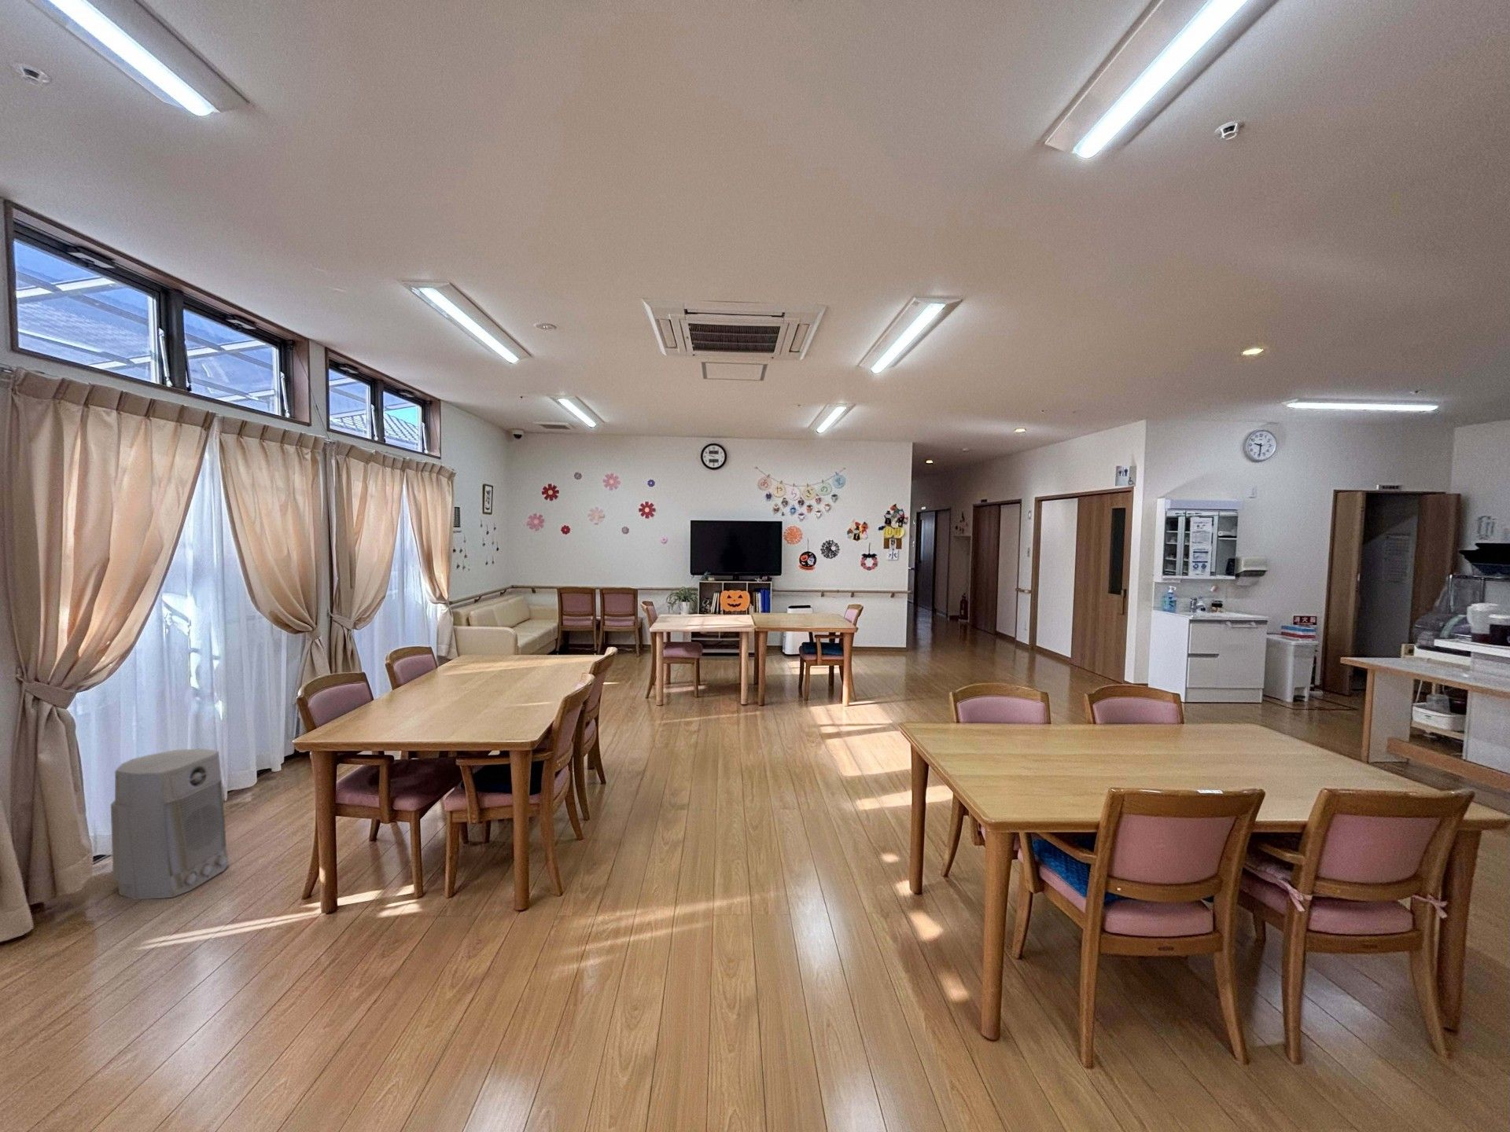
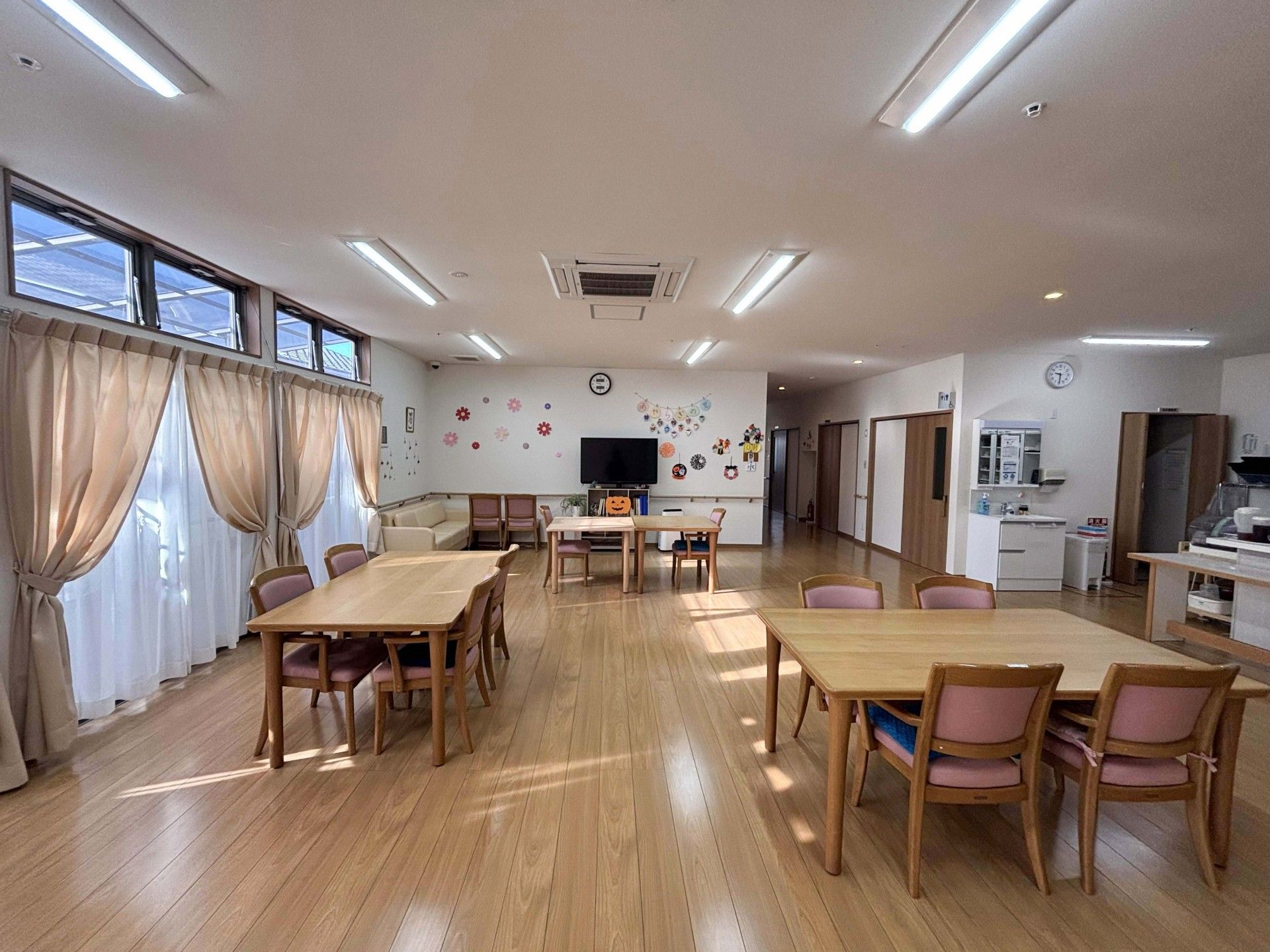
- air purifier (169, 819)
